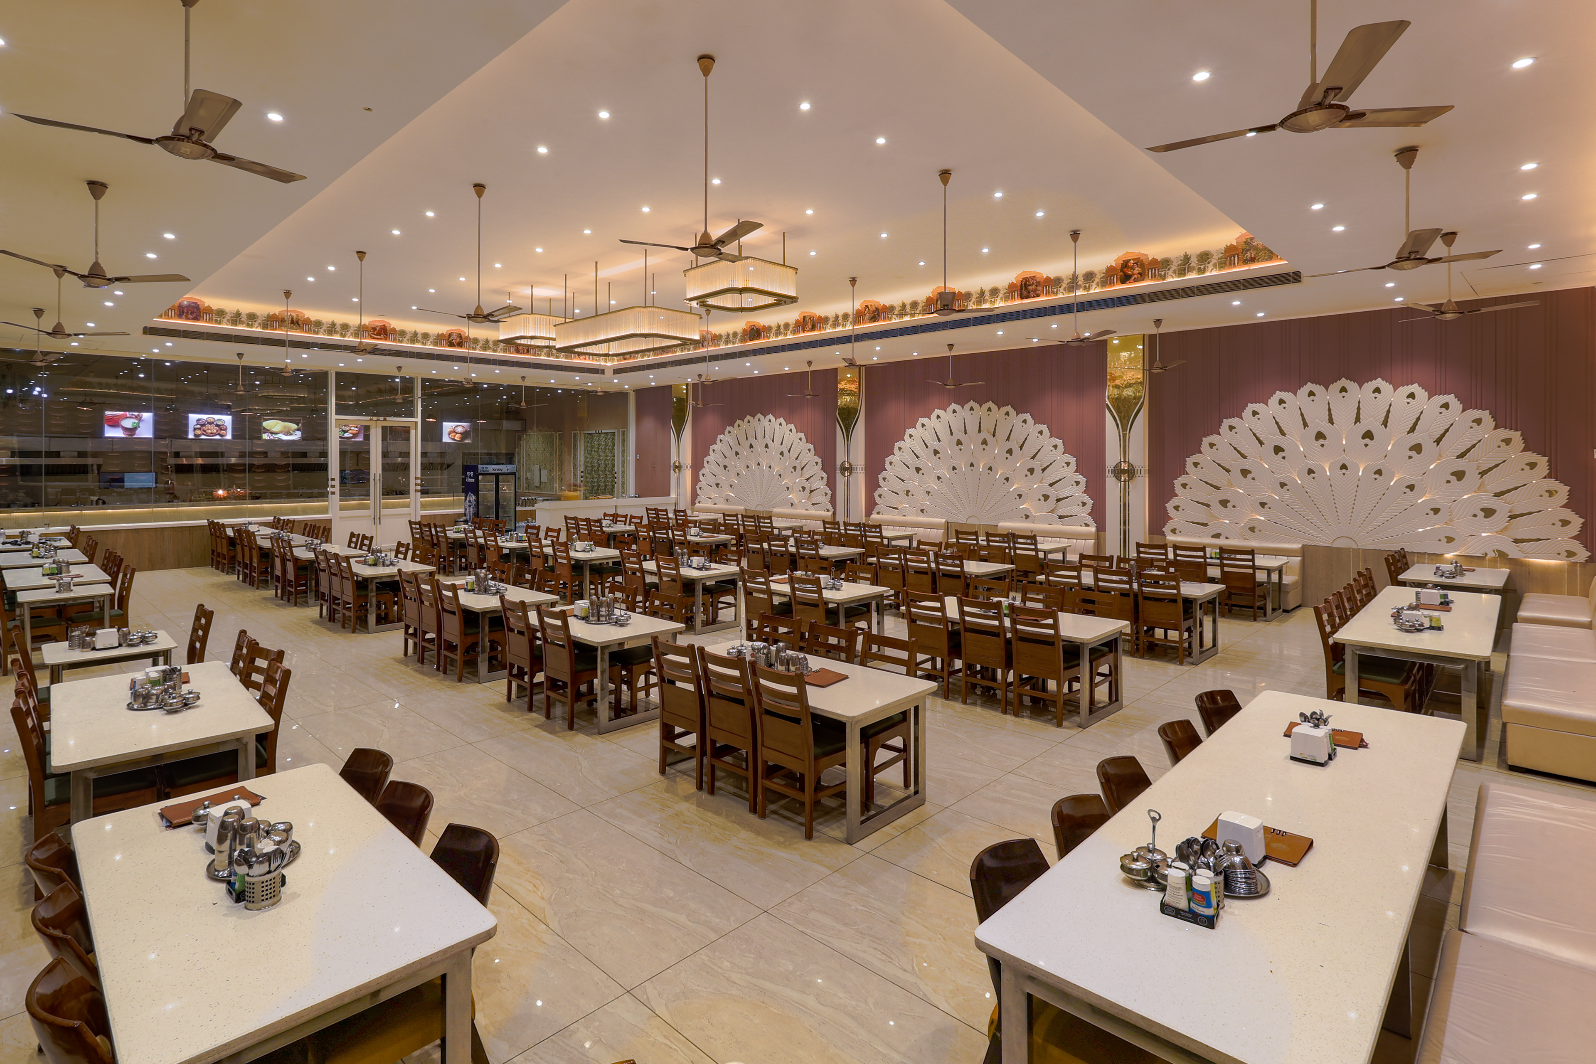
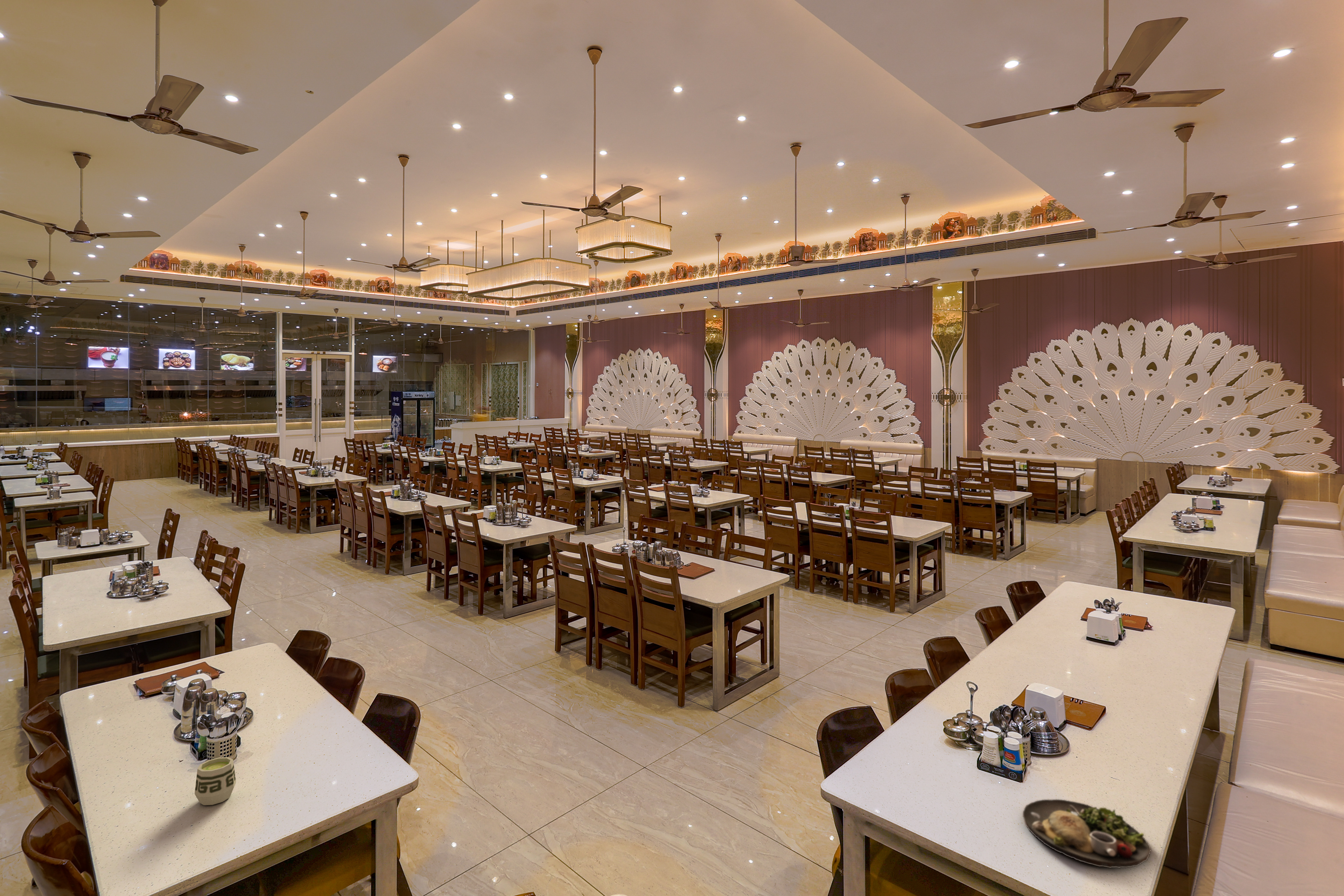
+ cup (216, 781)
+ dinner plate (1084, 822)
